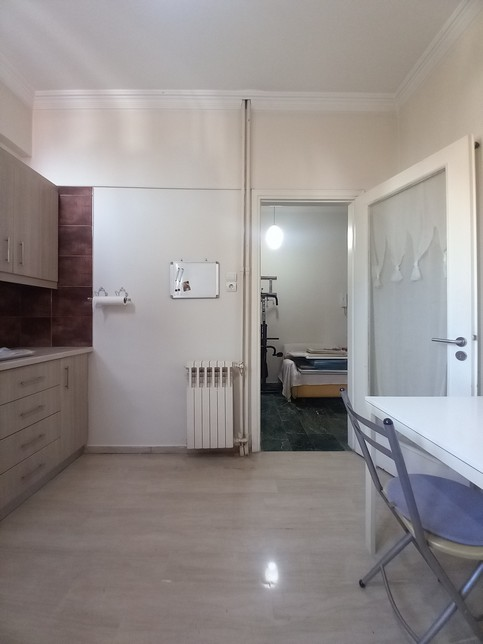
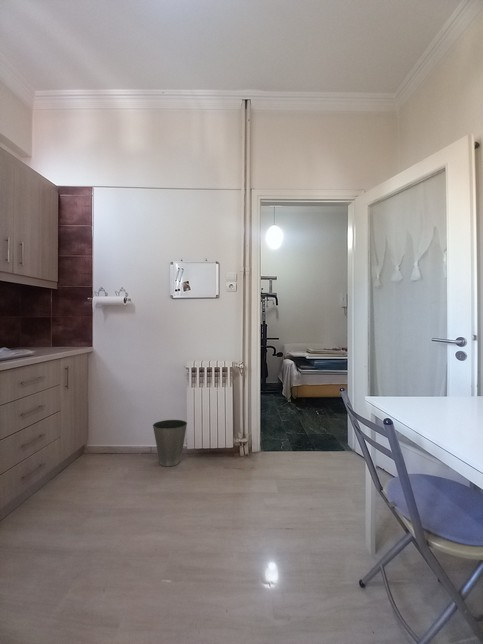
+ waste basket (170, 442)
